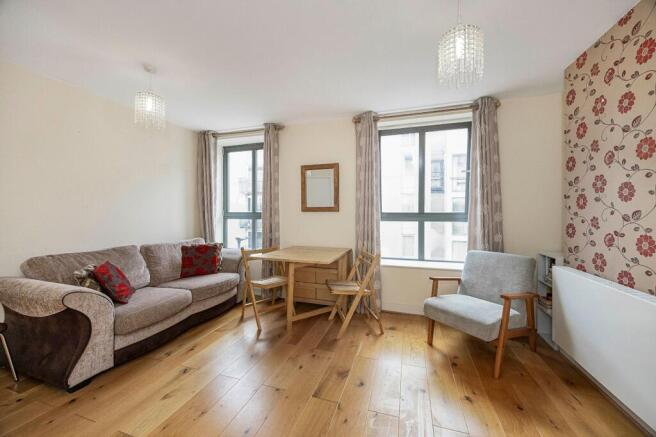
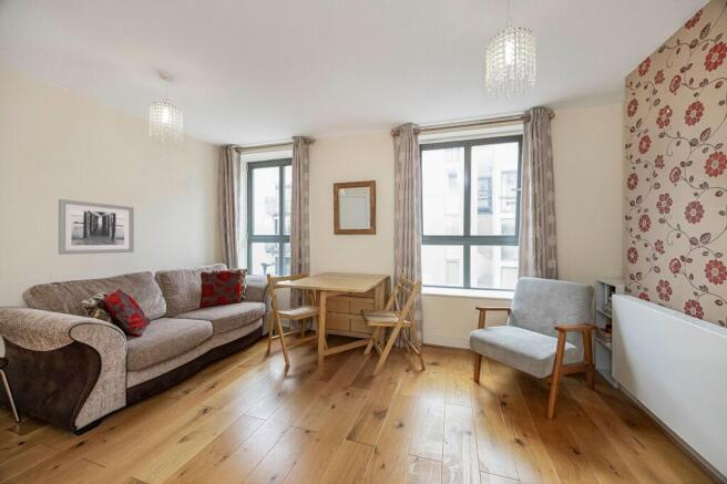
+ wall art (100, 228)
